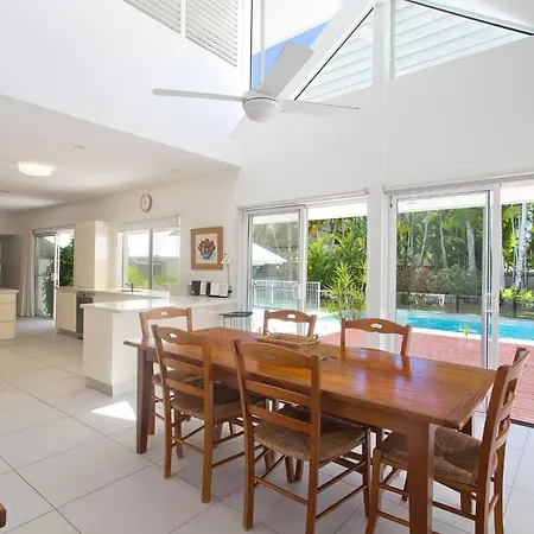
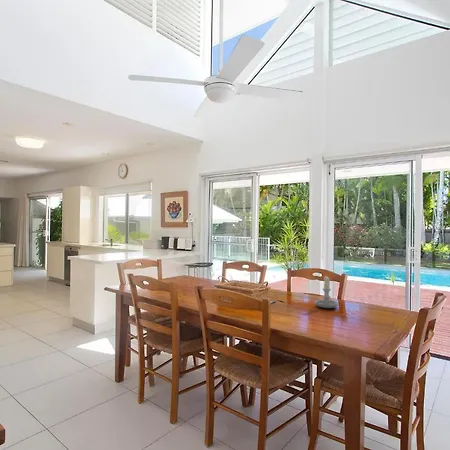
+ candle (326, 291)
